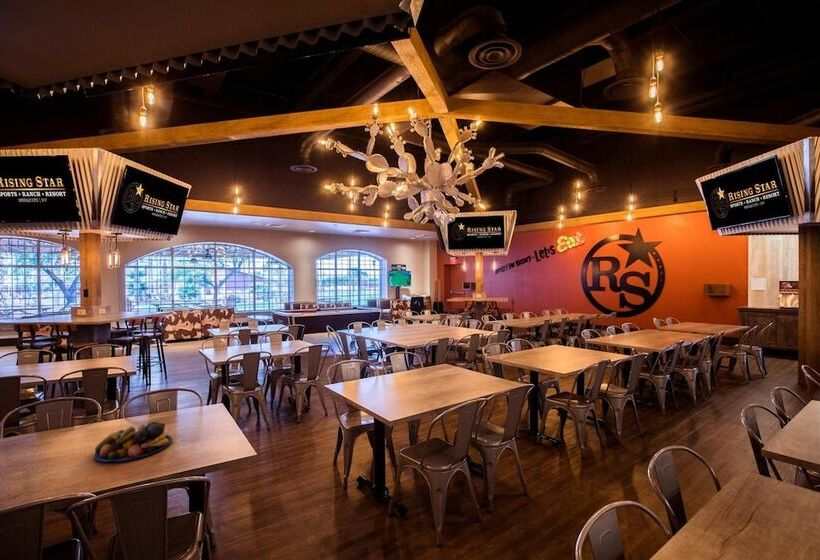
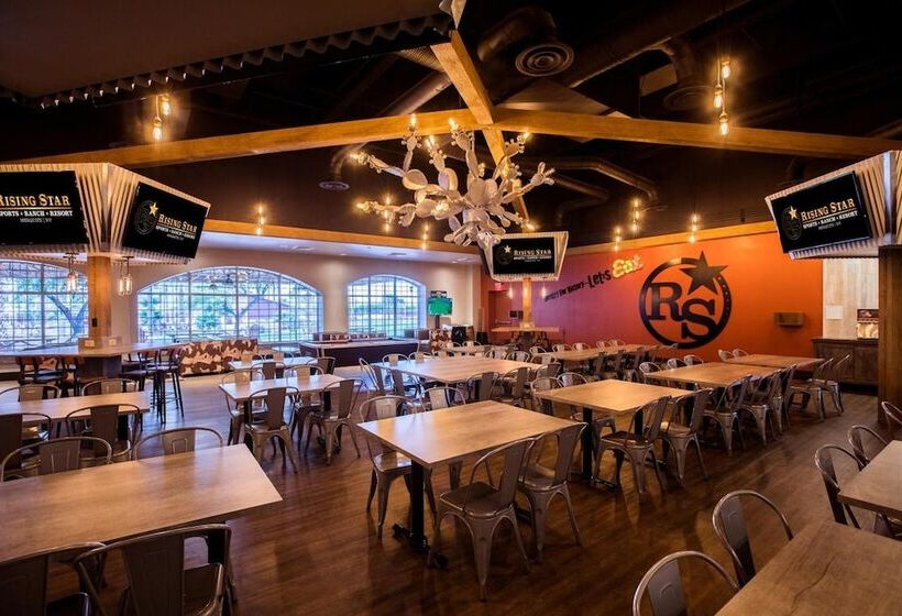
- fruit bowl (134, 436)
